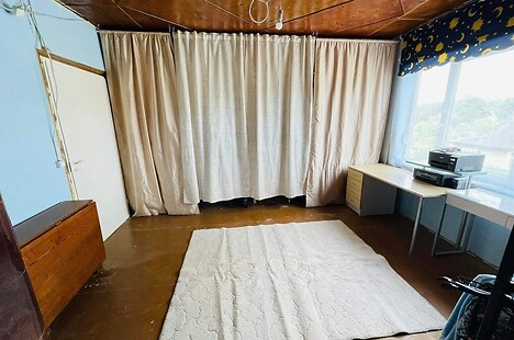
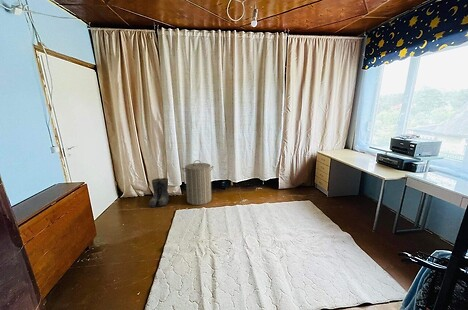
+ boots (159, 191)
+ laundry hamper (198, 180)
